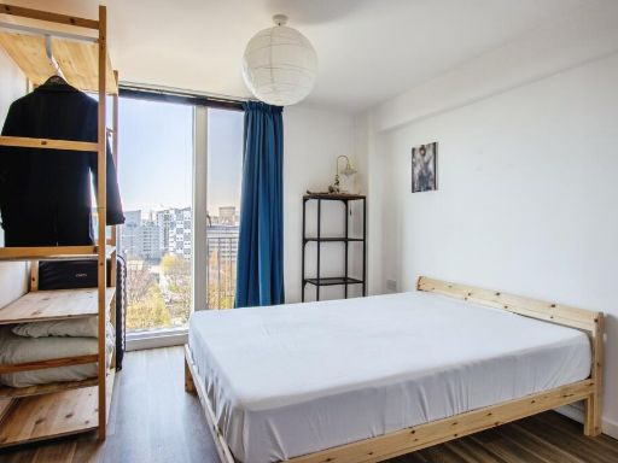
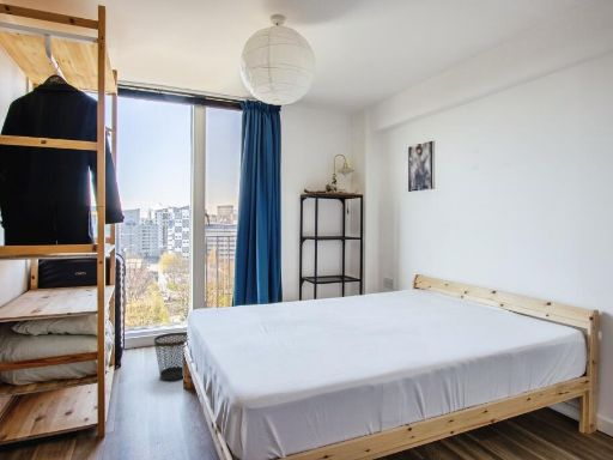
+ wastebasket (172, 356)
